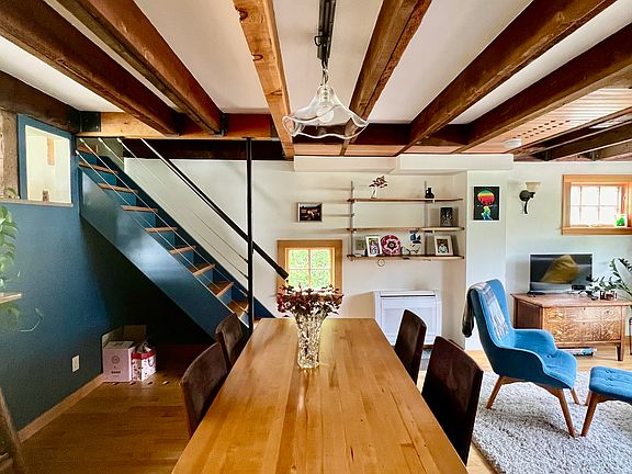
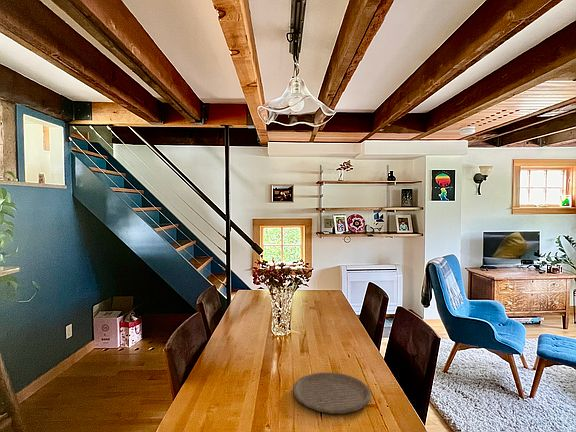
+ plate (331, 392)
